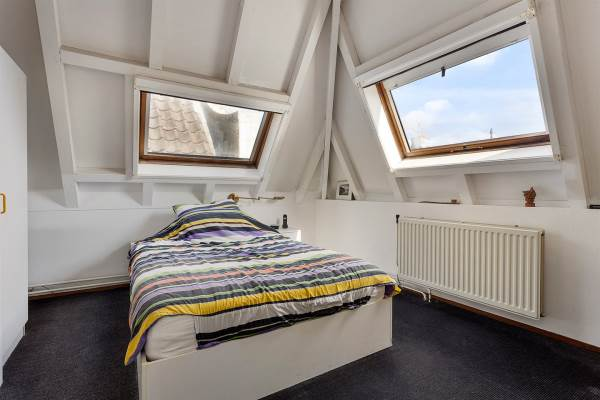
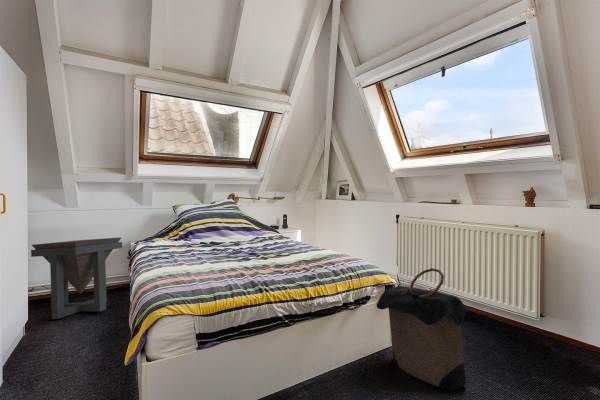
+ side table (80, 275)
+ laundry hamper (419, 320)
